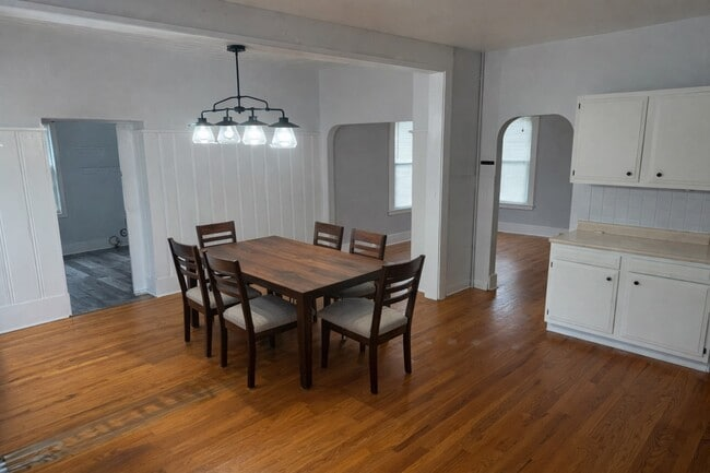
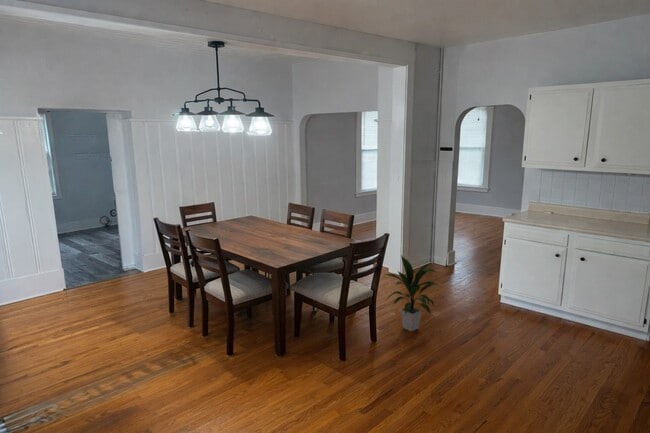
+ indoor plant (414, 293)
